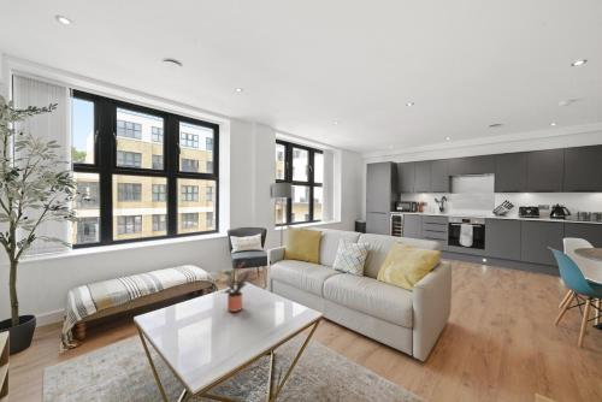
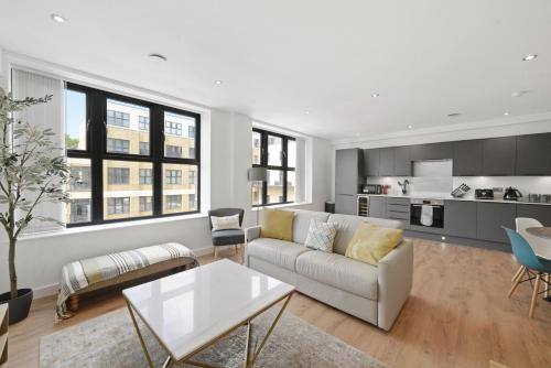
- potted plant (230, 285)
